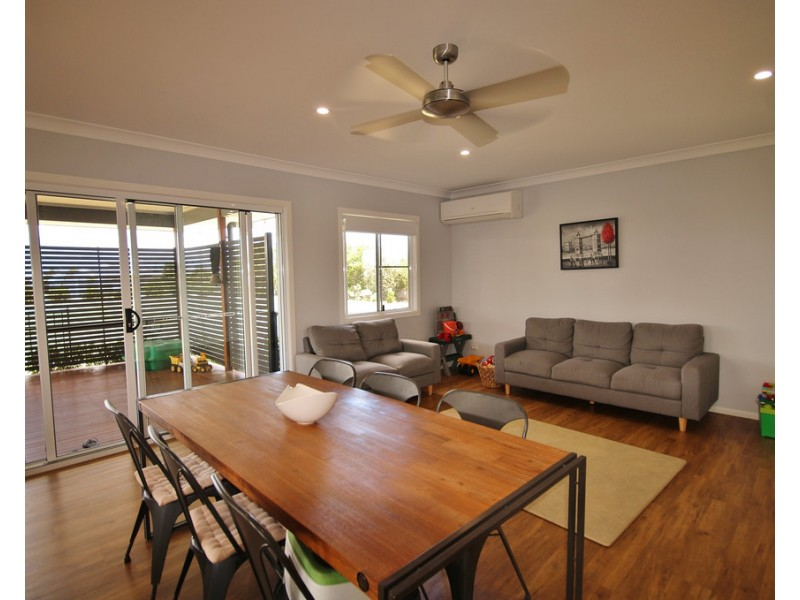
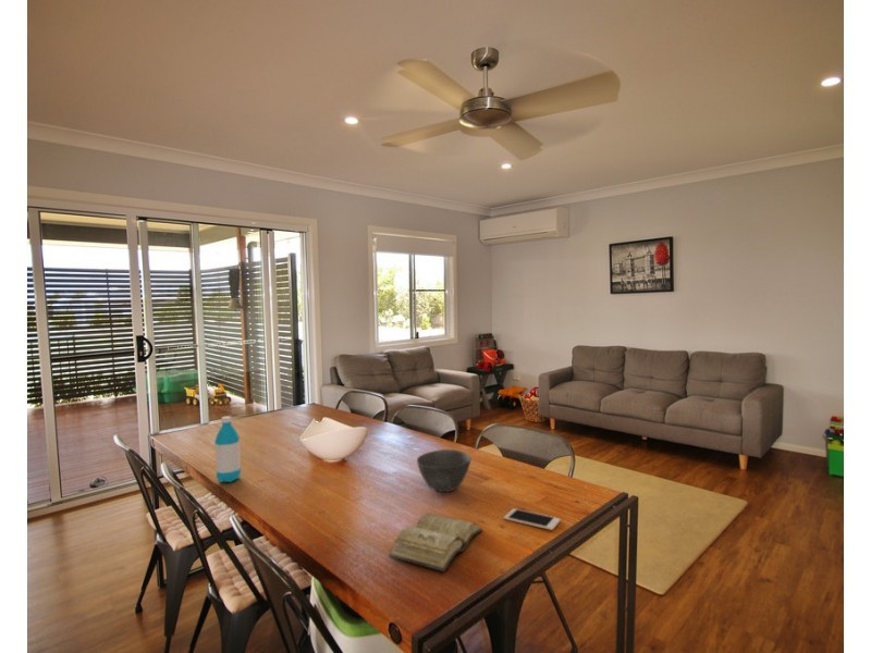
+ diary (438, 534)
+ bowl (444, 473)
+ water bottle (228, 448)
+ cell phone (531, 518)
